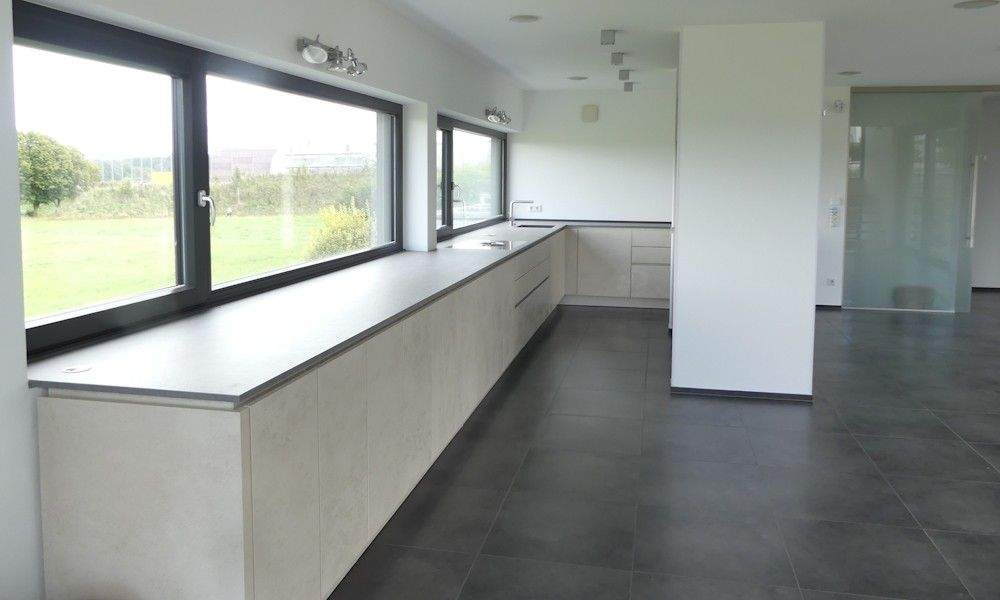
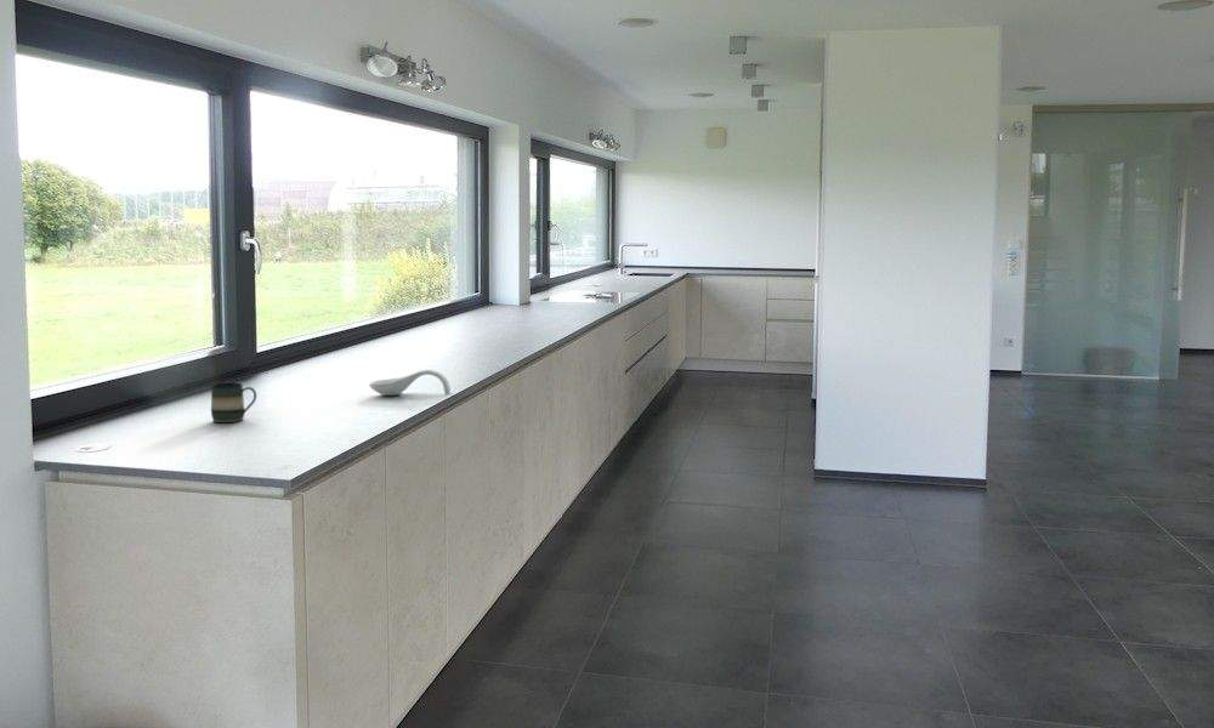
+ spoon rest (409, 381)
+ mug (234, 402)
